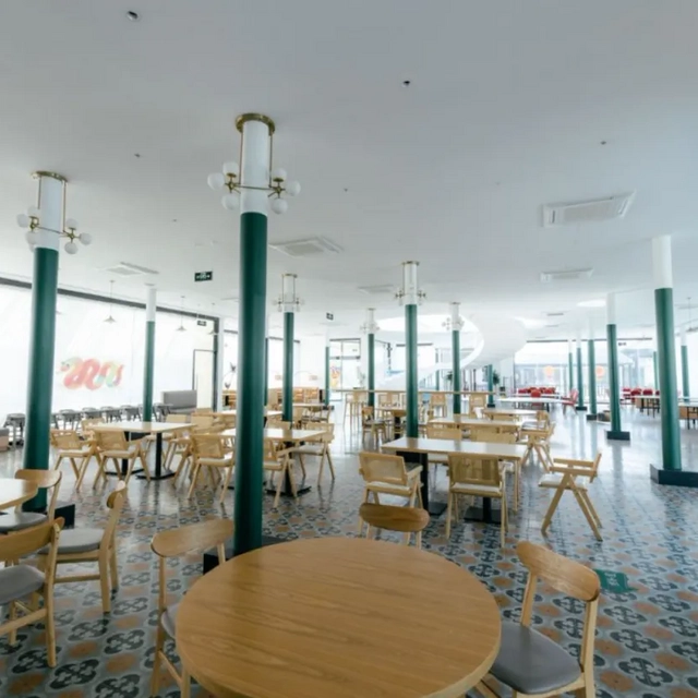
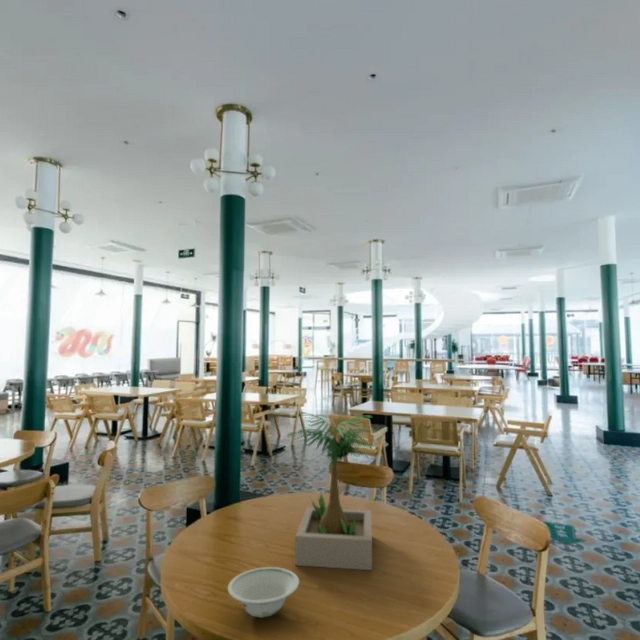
+ bowl (263, 596)
+ potted plant (331, 478)
